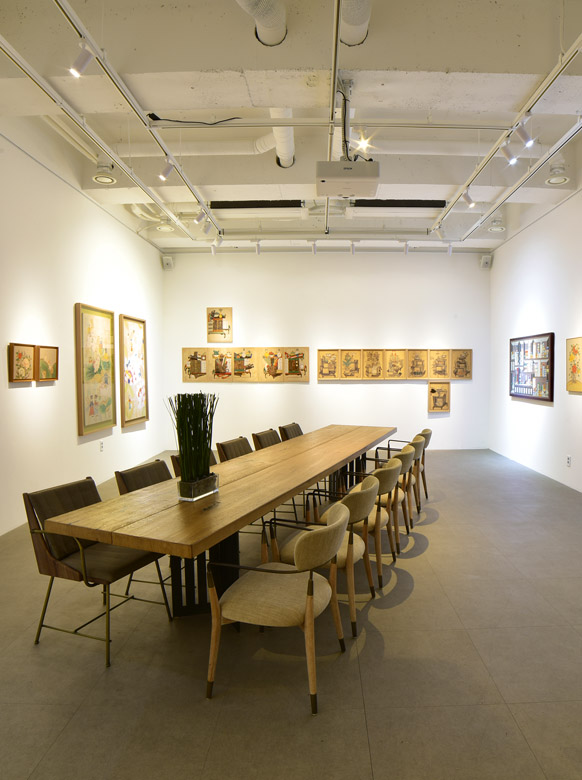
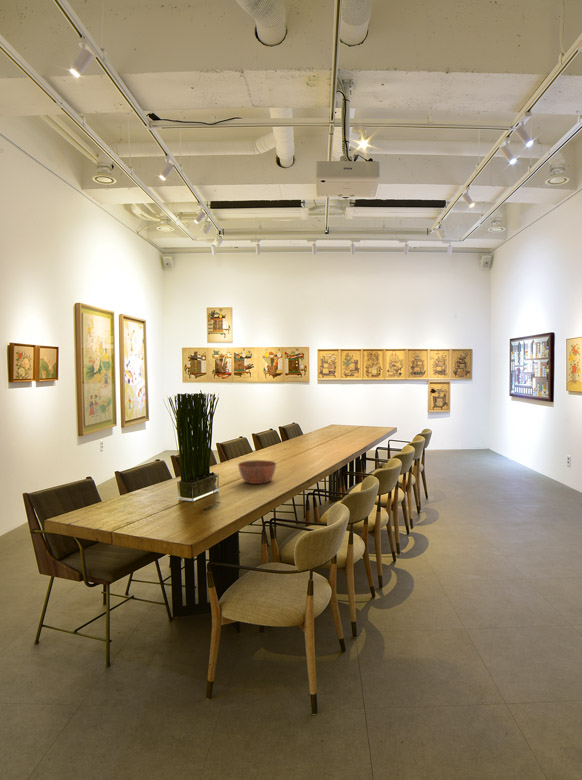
+ bowl (257, 472)
